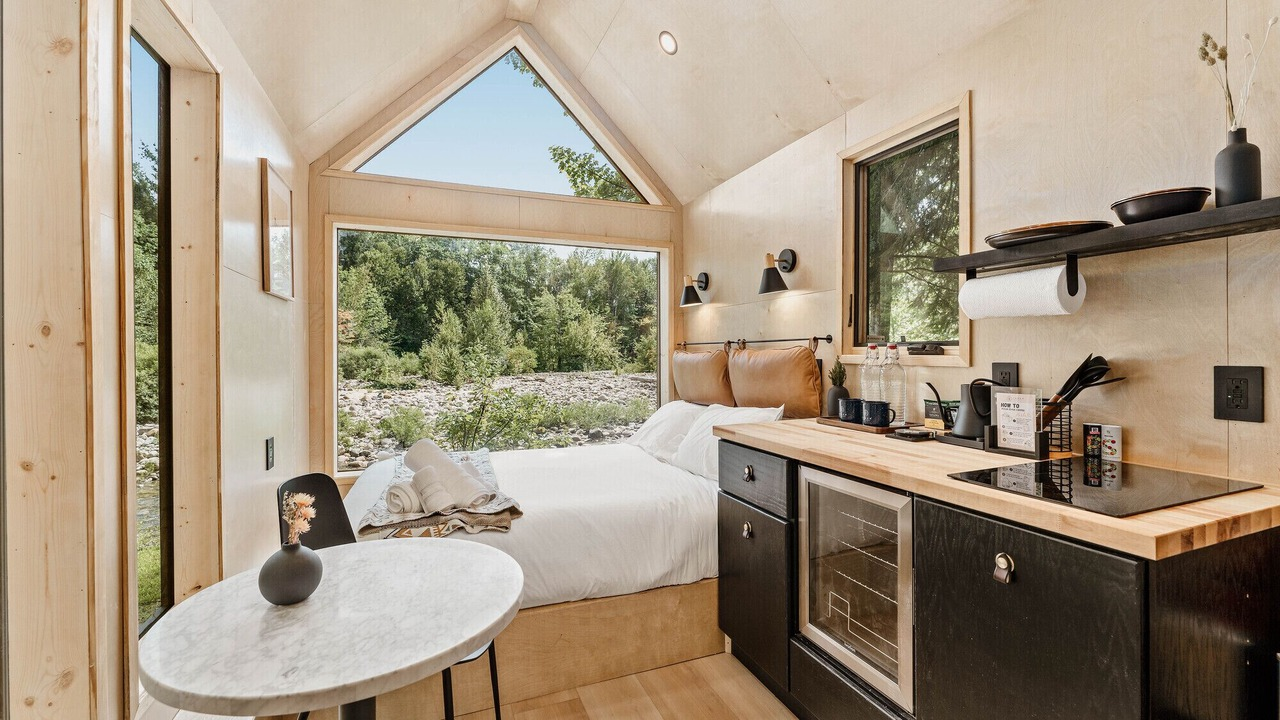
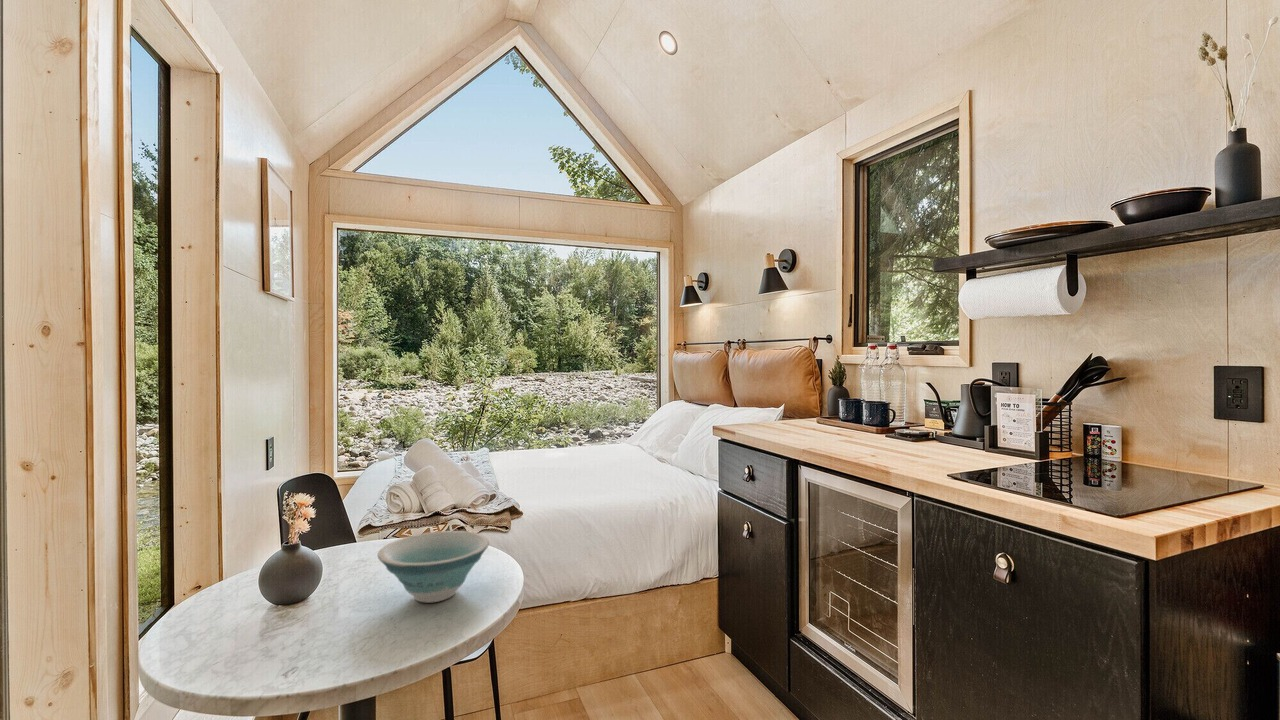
+ bowl (435, 570)
